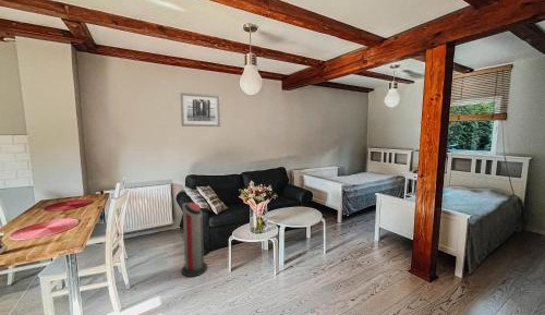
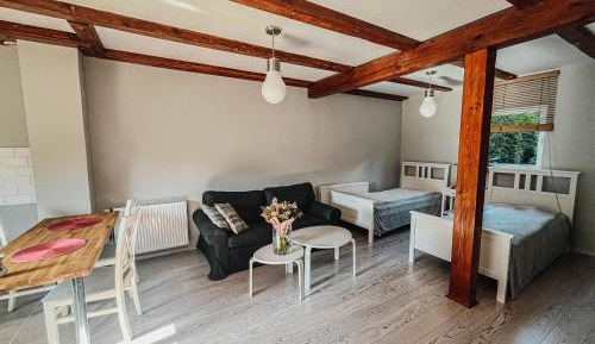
- wall art (201, 110)
- air purifier (193, 237)
